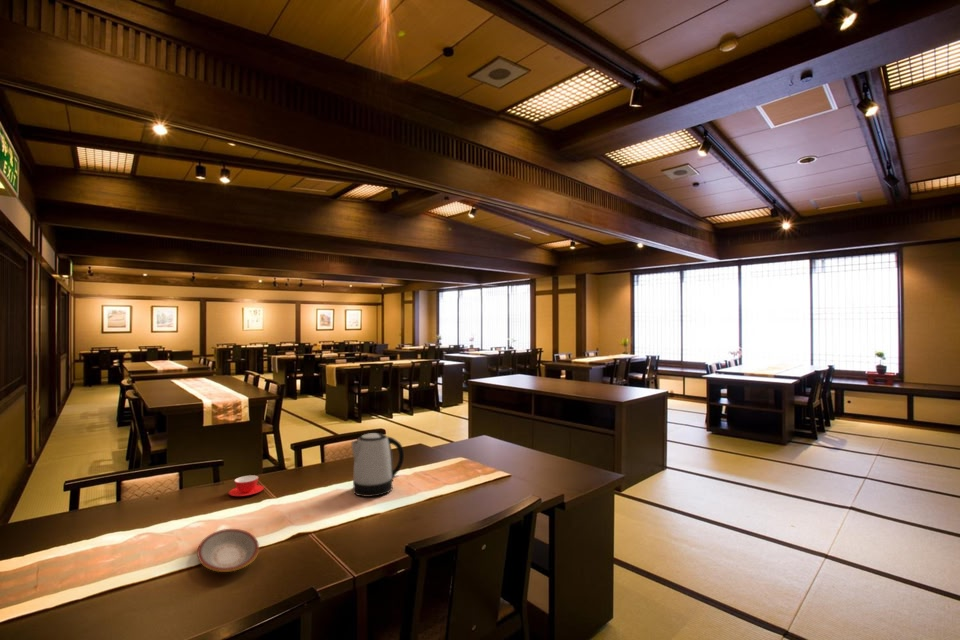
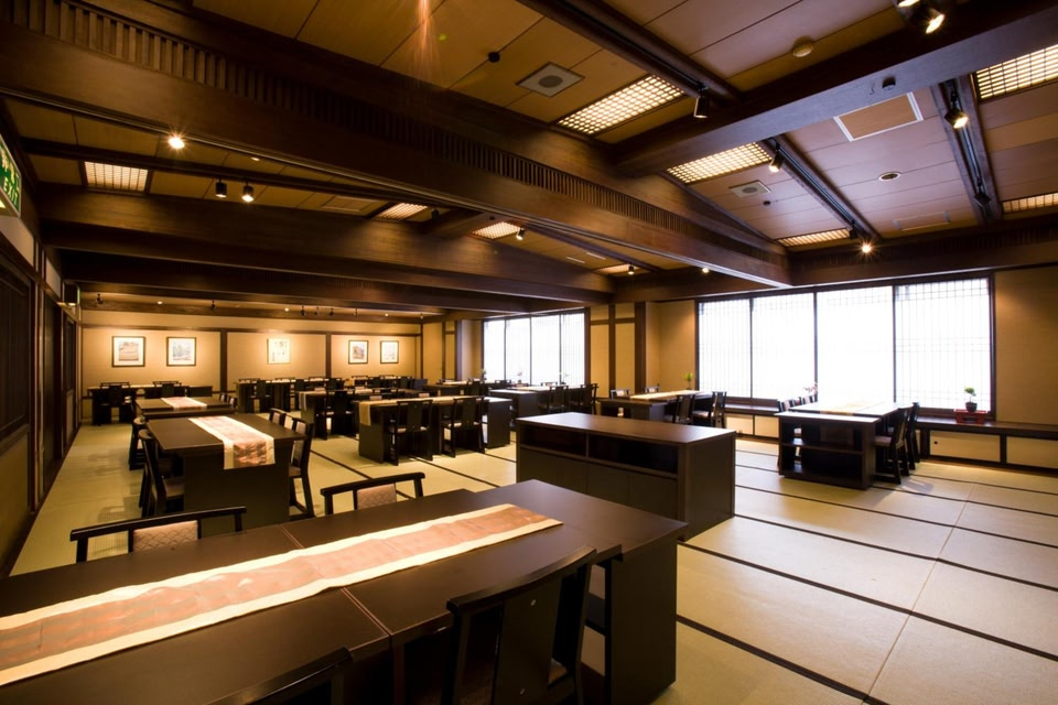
- teacup (246, 485)
- plate (228, 552)
- kettle (378, 461)
